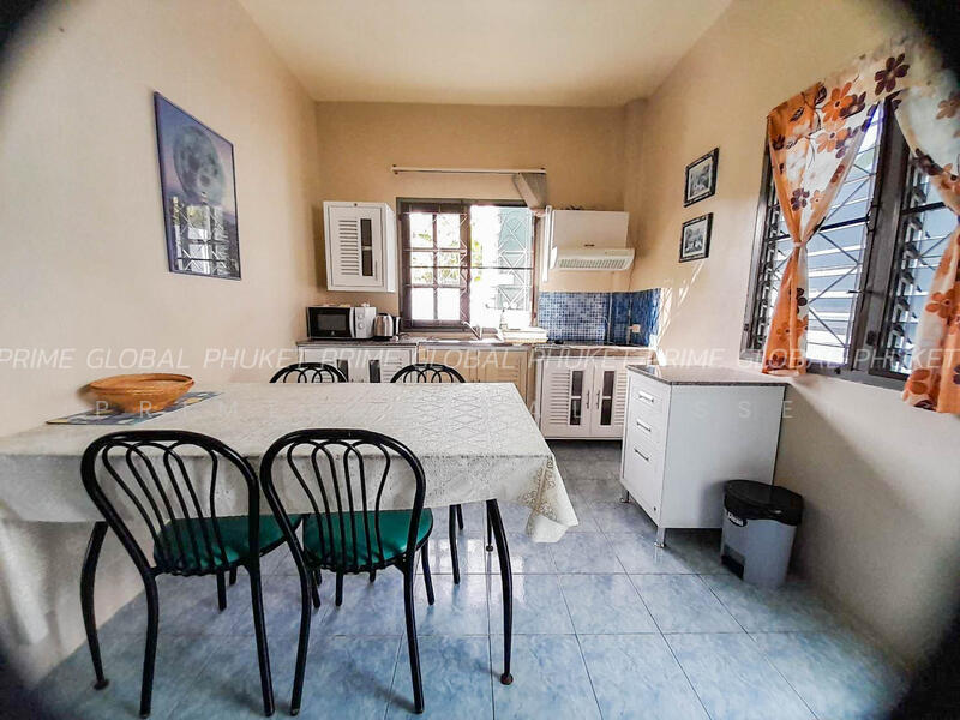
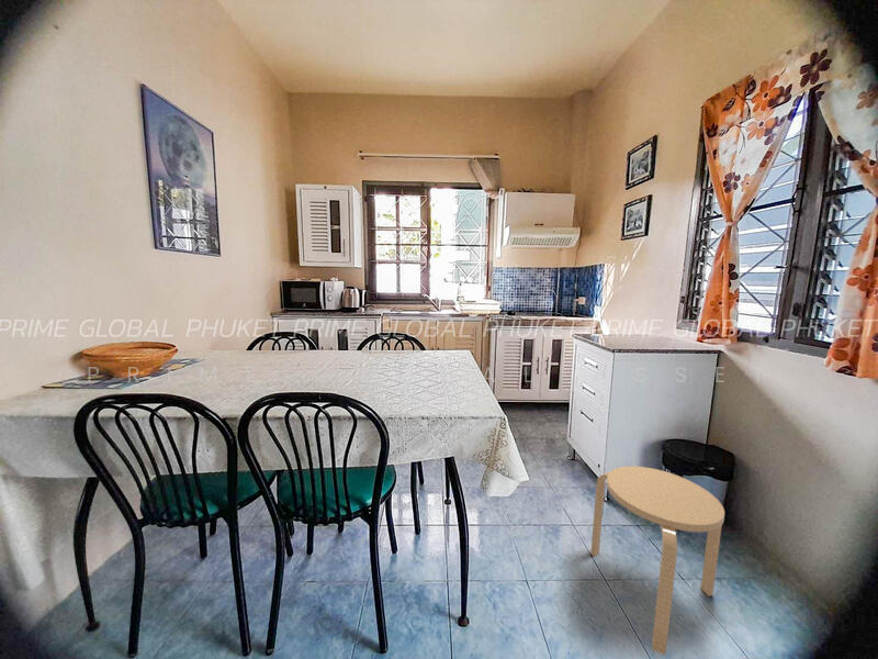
+ stool (662, 538)
